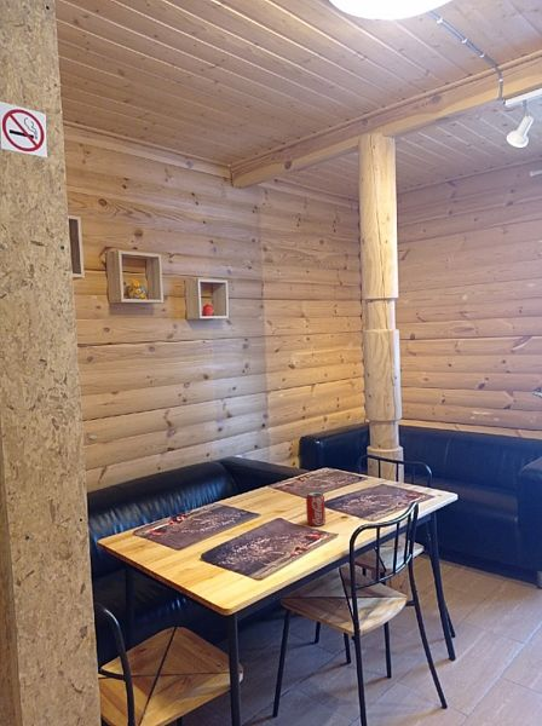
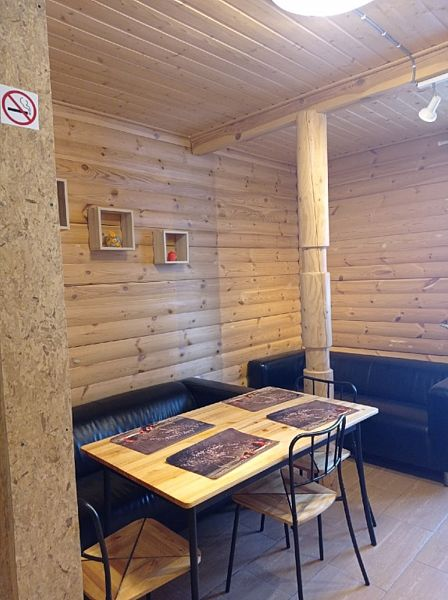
- beverage can (315, 507)
